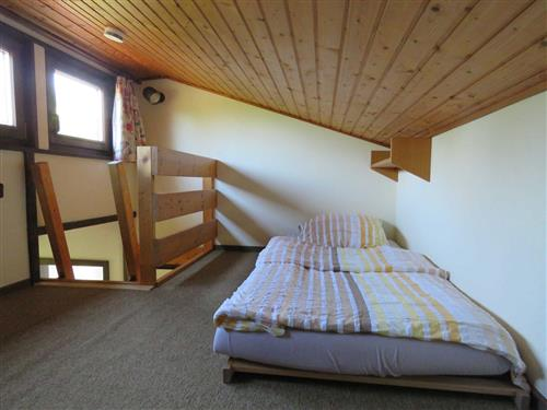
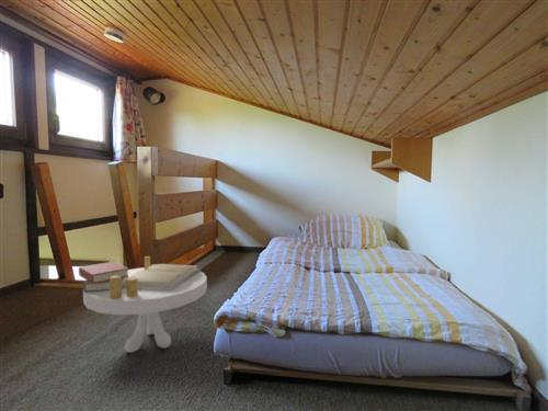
+ side table (147, 301)
